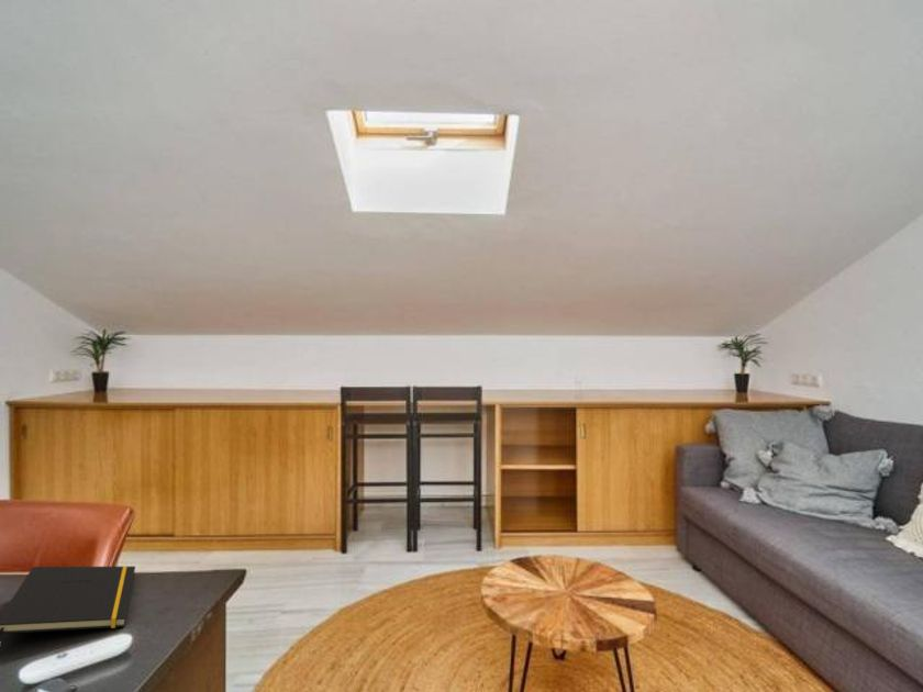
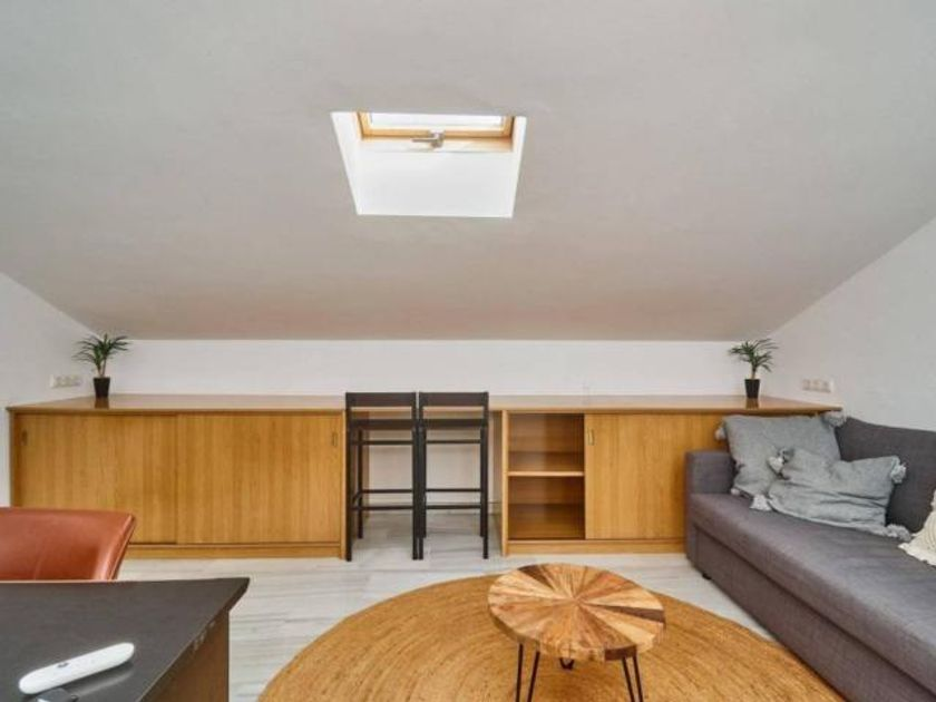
- notepad (75, 594)
